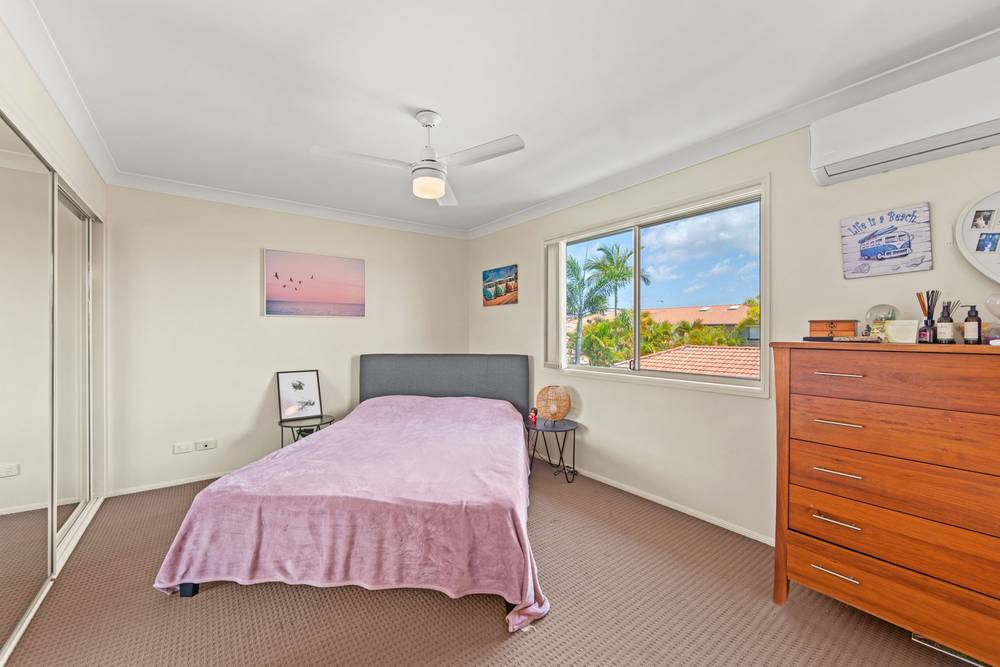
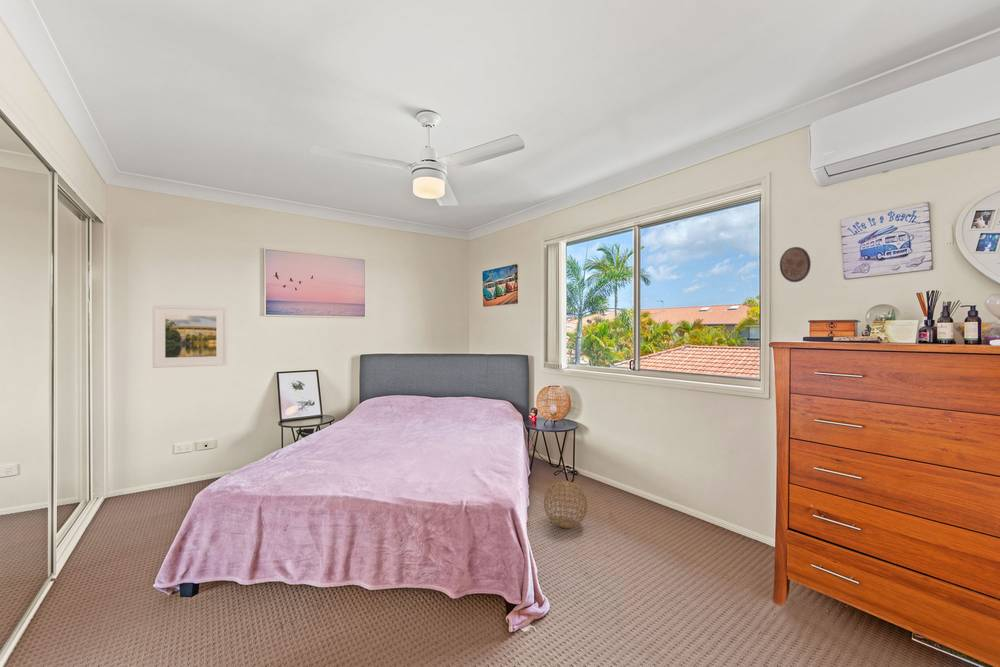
+ decorative medallion (795, 264)
+ lantern (564, 503)
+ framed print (191, 336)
